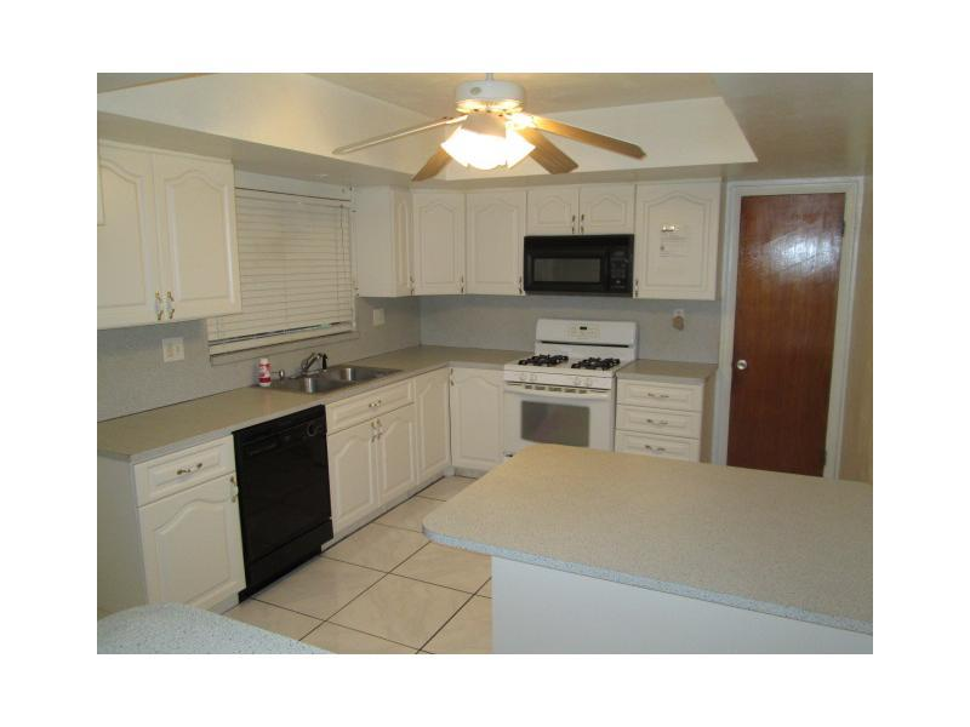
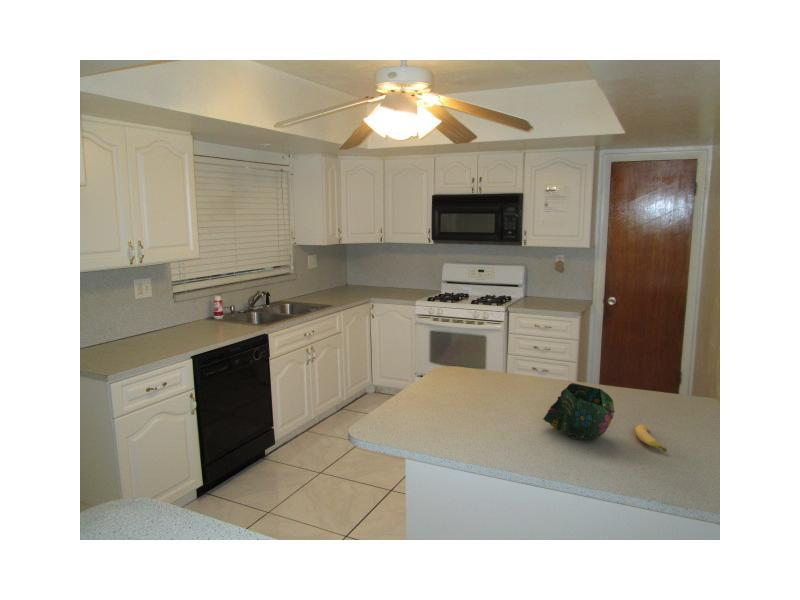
+ banana (648, 434)
+ decorative bowl (577, 412)
